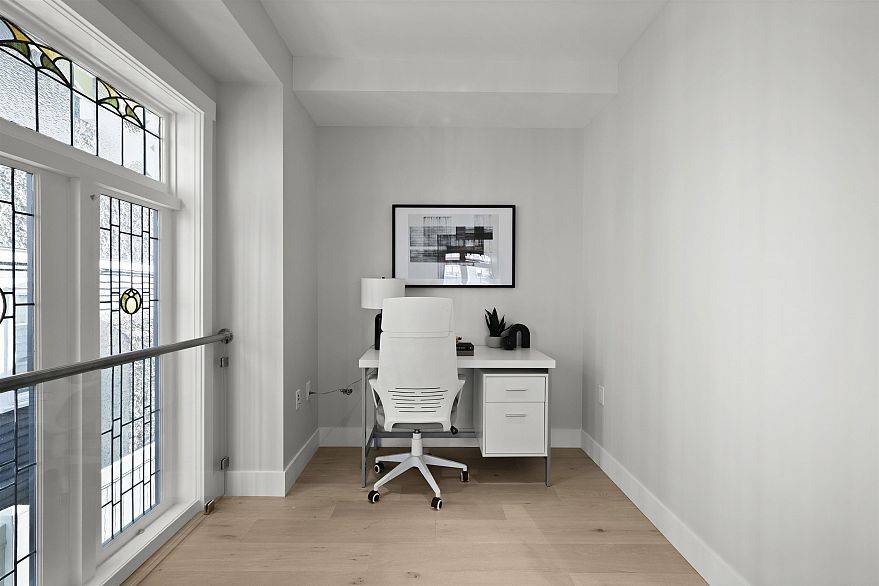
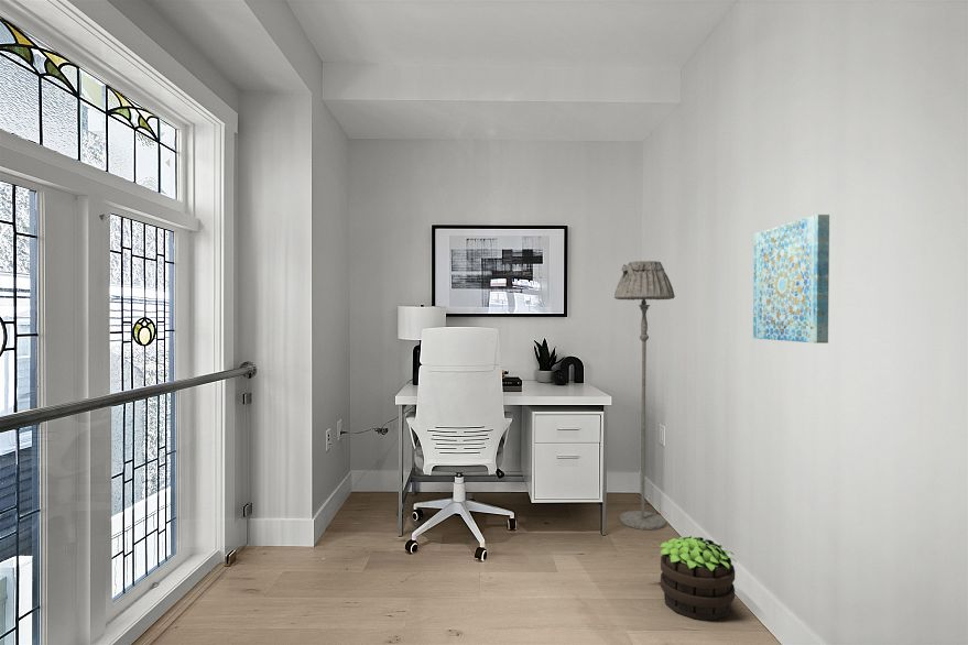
+ wall art (787, 282)
+ floor lamp (643, 392)
+ potted plant (696, 571)
